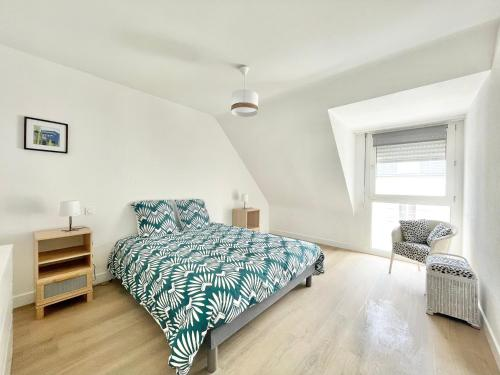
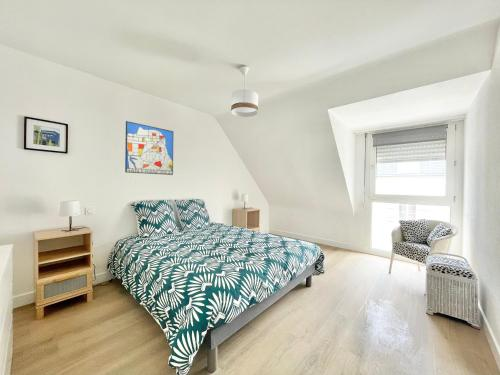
+ wall art (151, 150)
